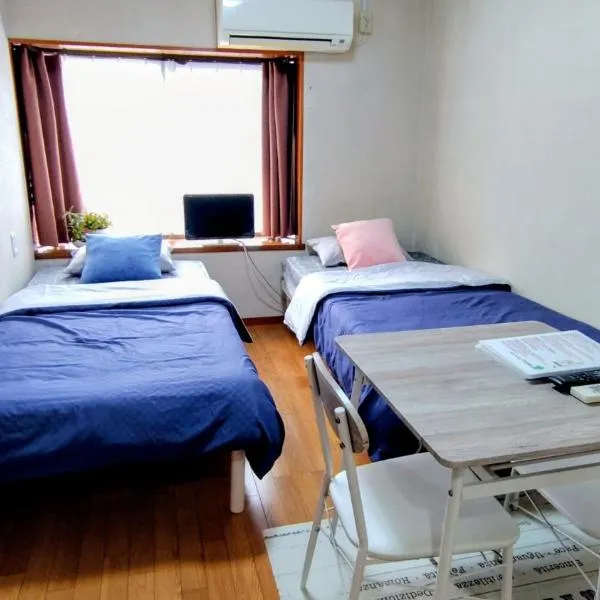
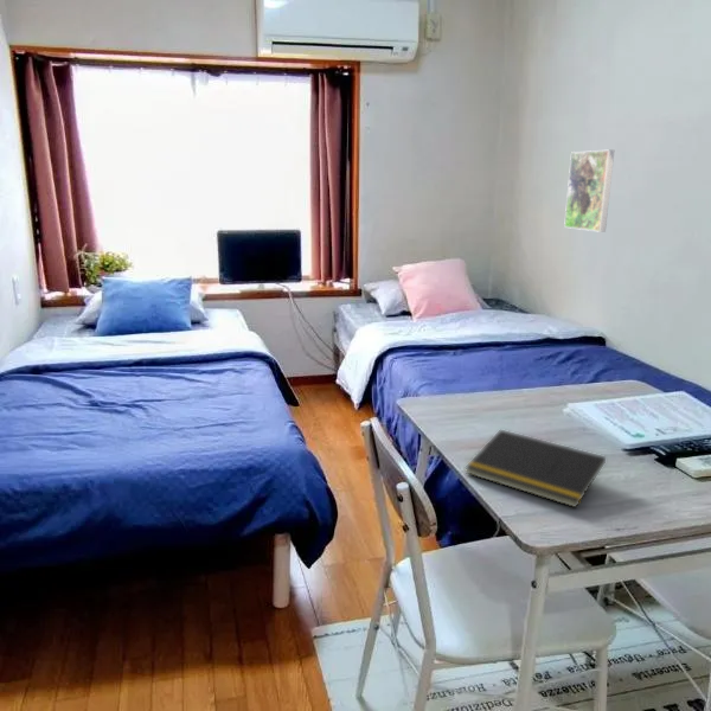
+ notepad (534, 465)
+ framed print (588, 191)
